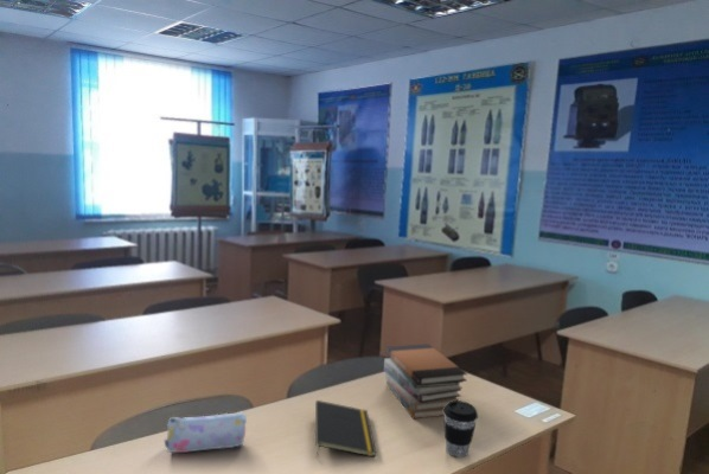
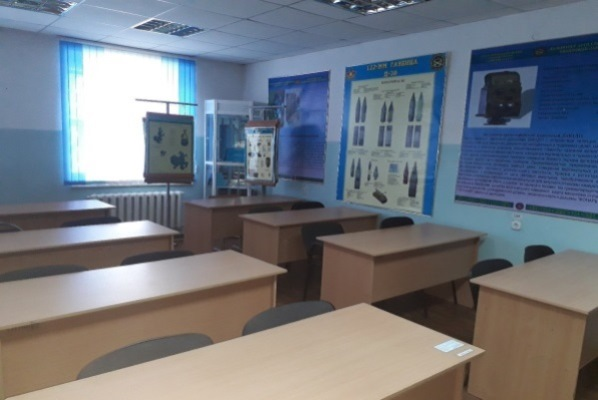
- pencil case (206, 430)
- notepad (343, 425)
- coffee cup (459, 429)
- book stack (421, 378)
